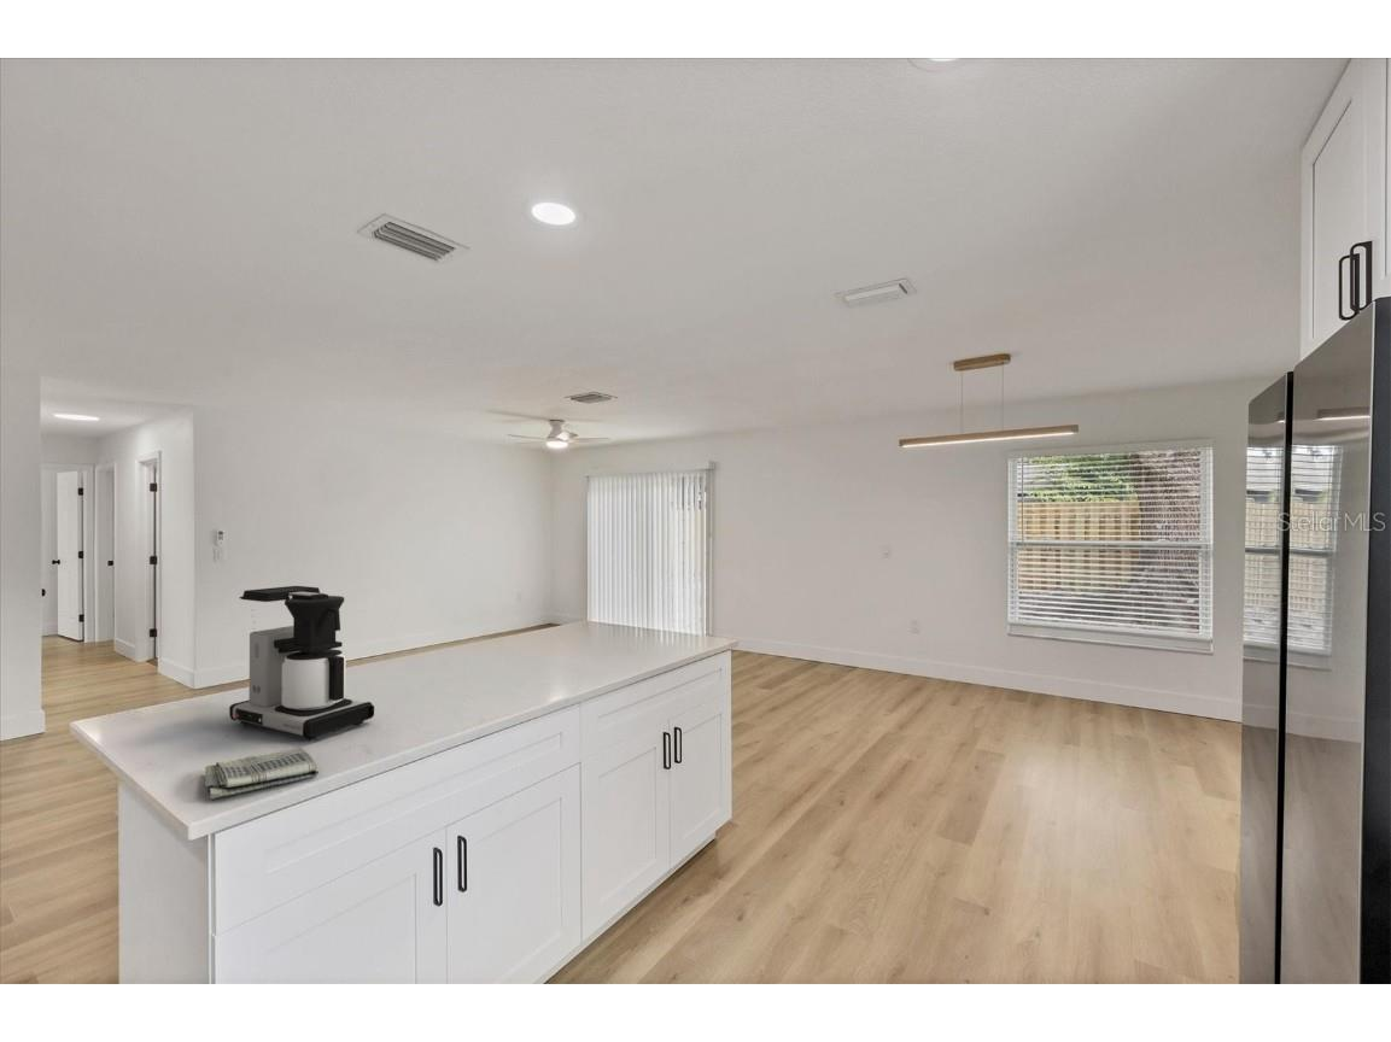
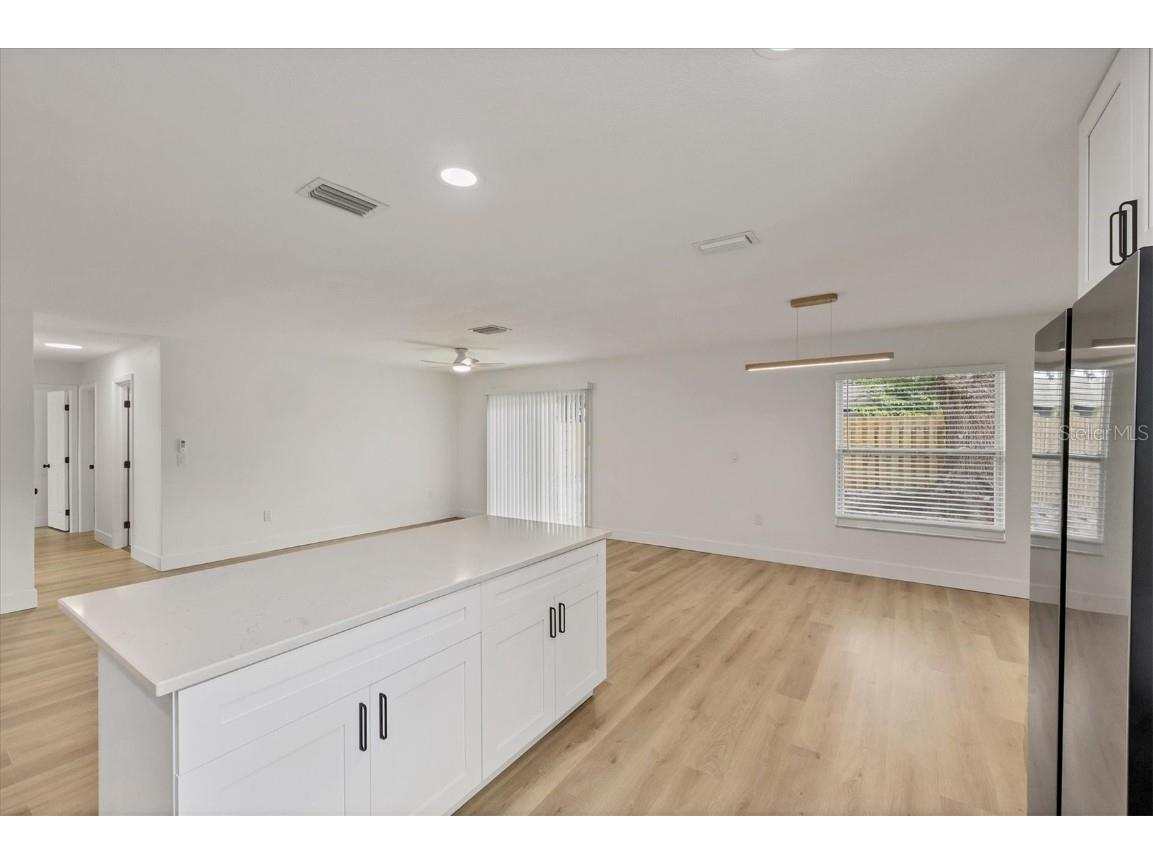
- dish towel (259, 768)
- coffee maker (302, 657)
